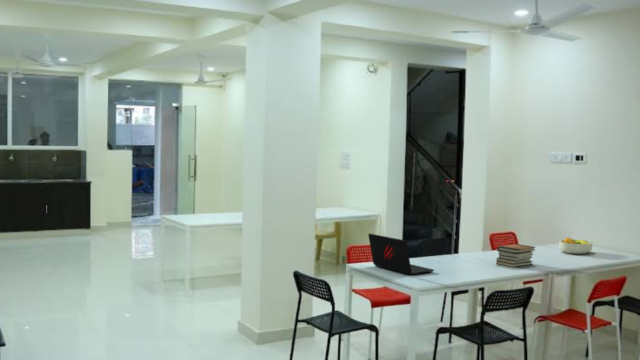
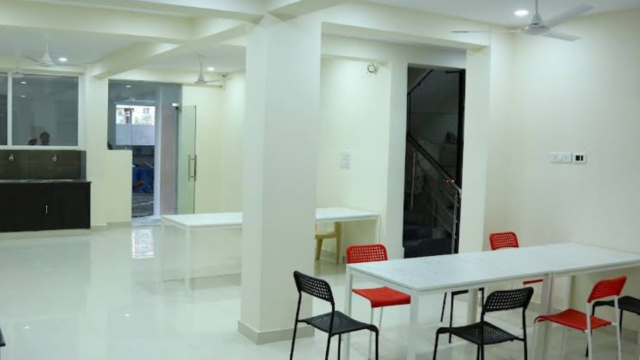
- book stack (515, 255)
- laptop (401, 252)
- fruit bowl (575, 244)
